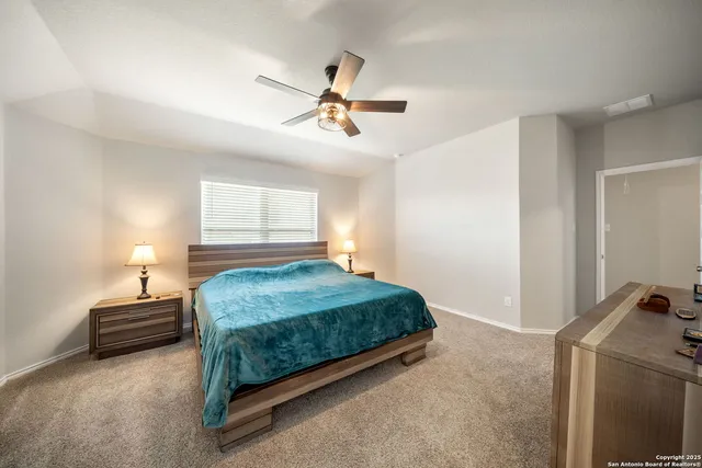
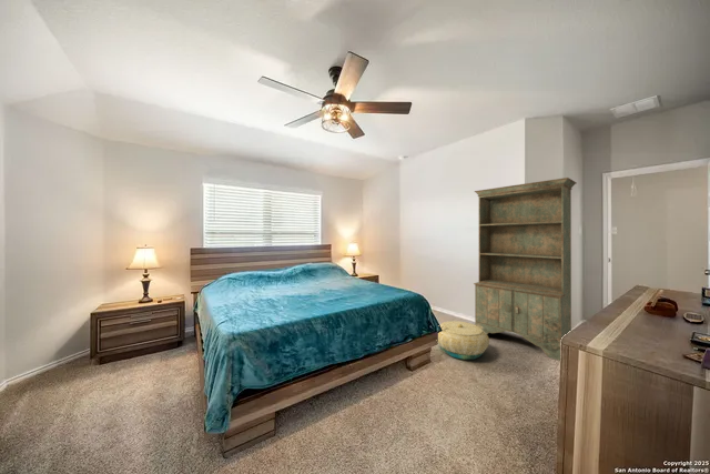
+ bookshelf (519, 263)
+ basket (460, 337)
